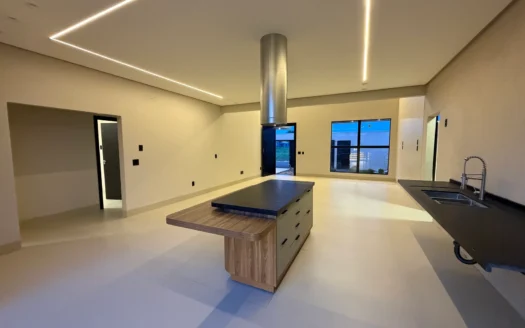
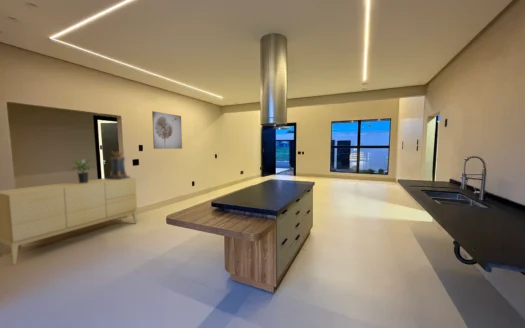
+ pedestal (117, 165)
+ potted plant (82, 170)
+ wall art (168, 131)
+ sideboard (78, 210)
